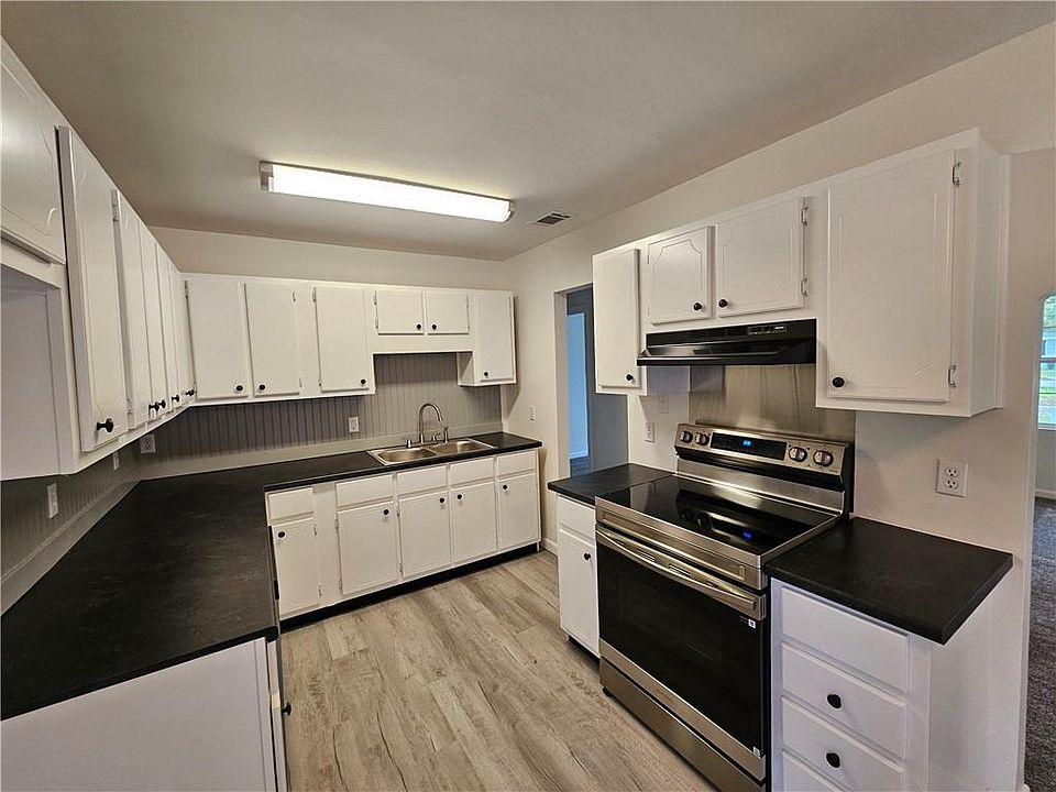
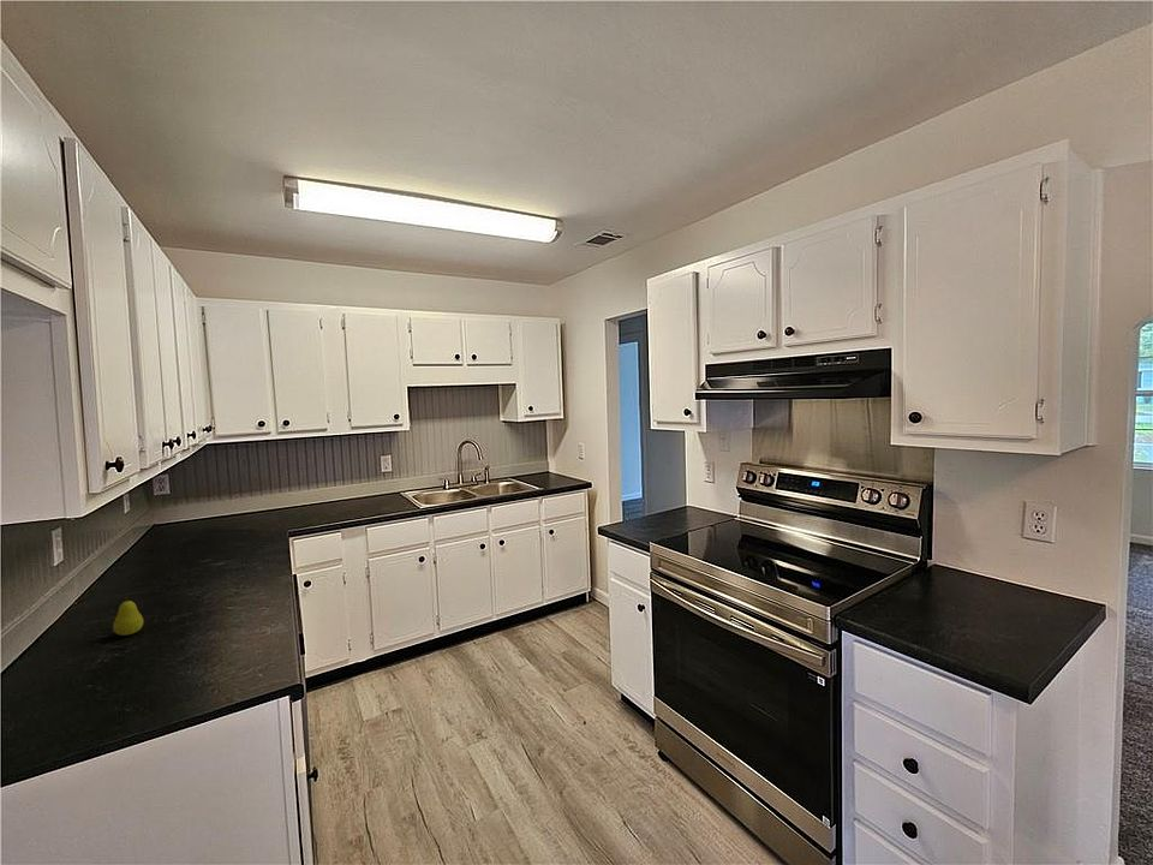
+ fruit (127, 614)
